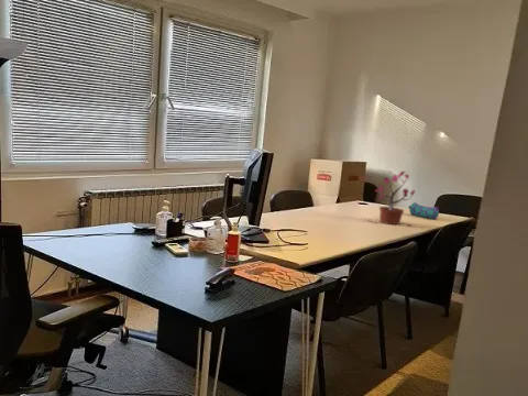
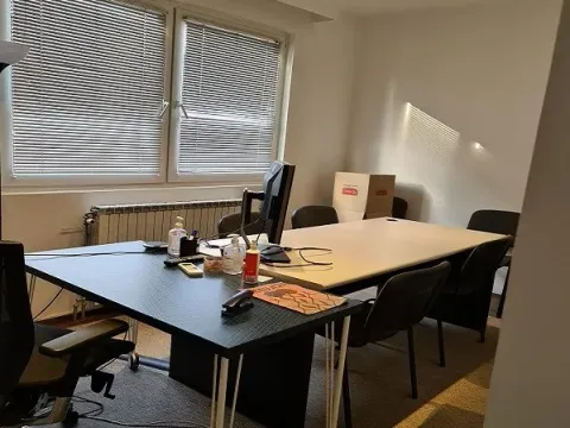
- pencil case (424, 210)
- potted plant (392, 196)
